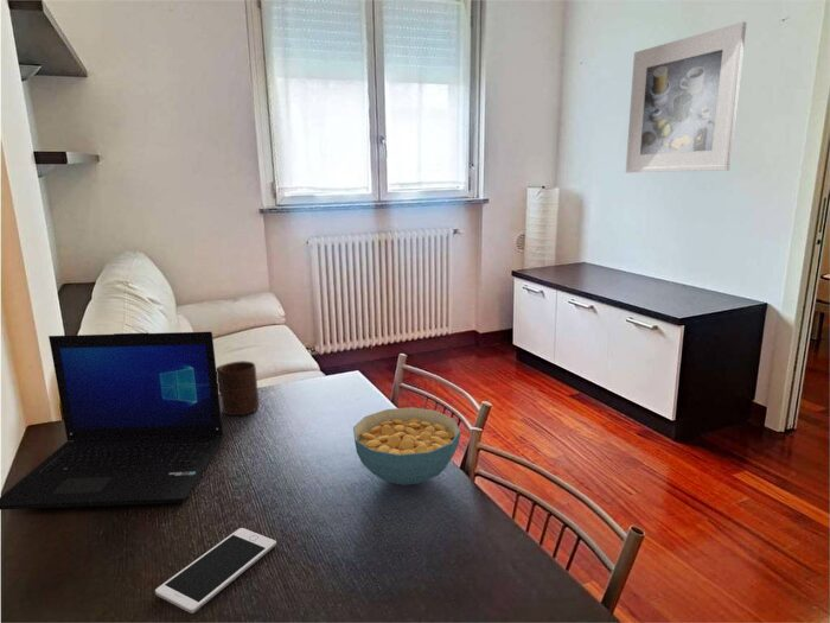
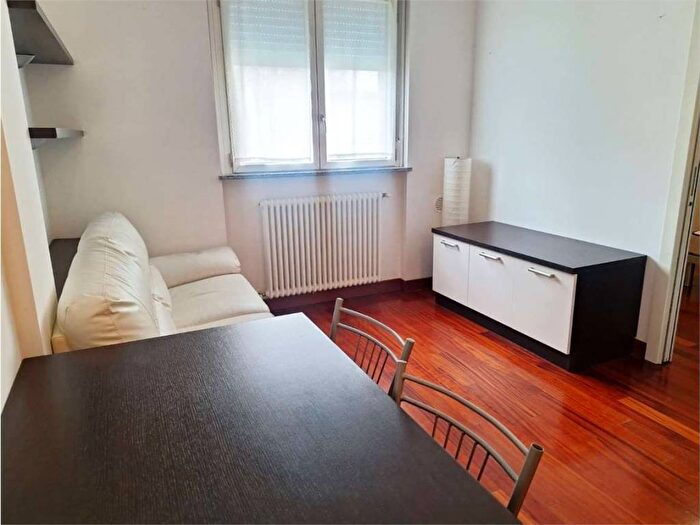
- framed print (678, 107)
- laptop (111, 413)
- cup (234, 387)
- cereal bowl (407, 452)
- cell phone (219, 566)
